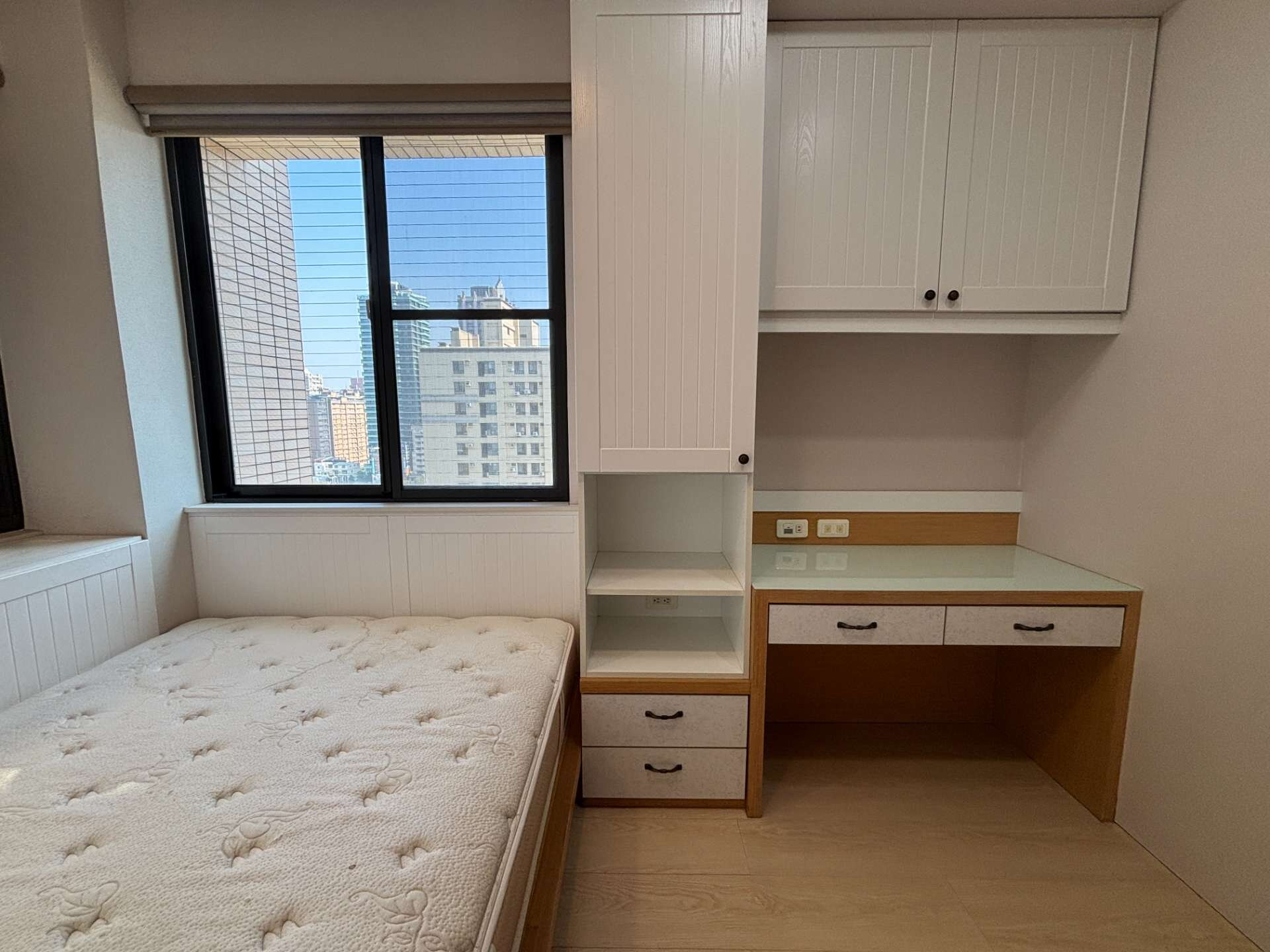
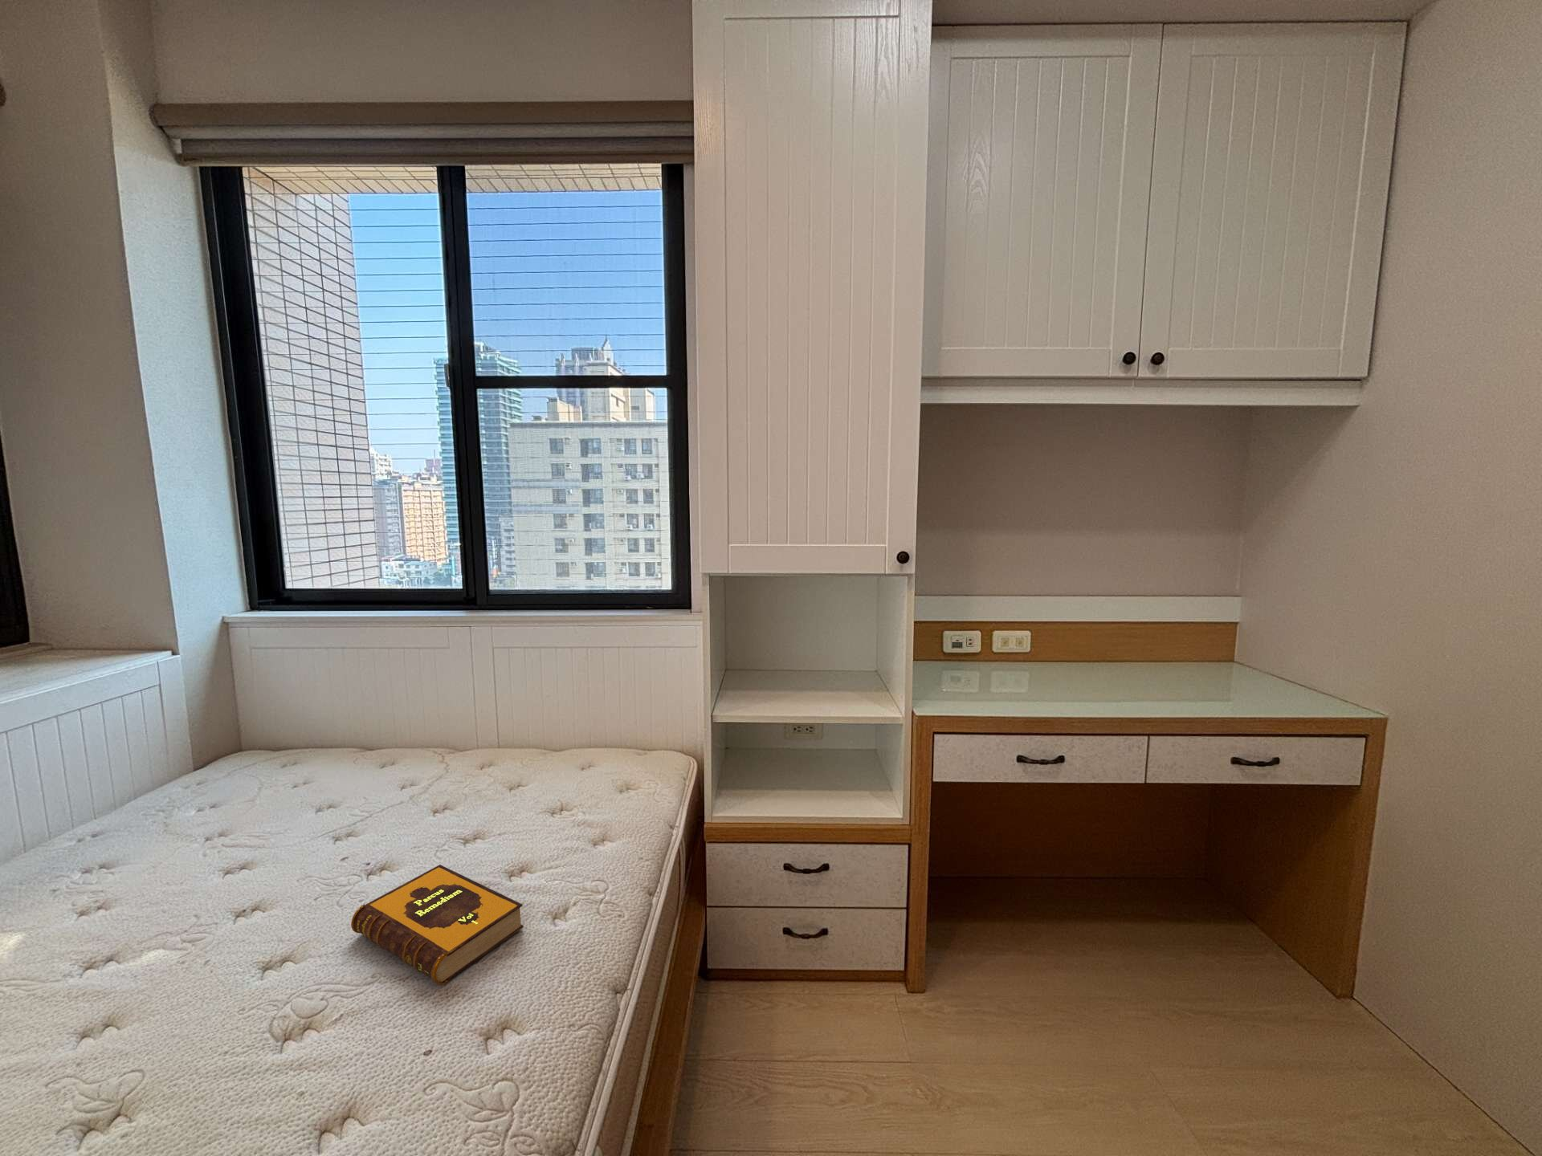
+ hardback book (437, 920)
